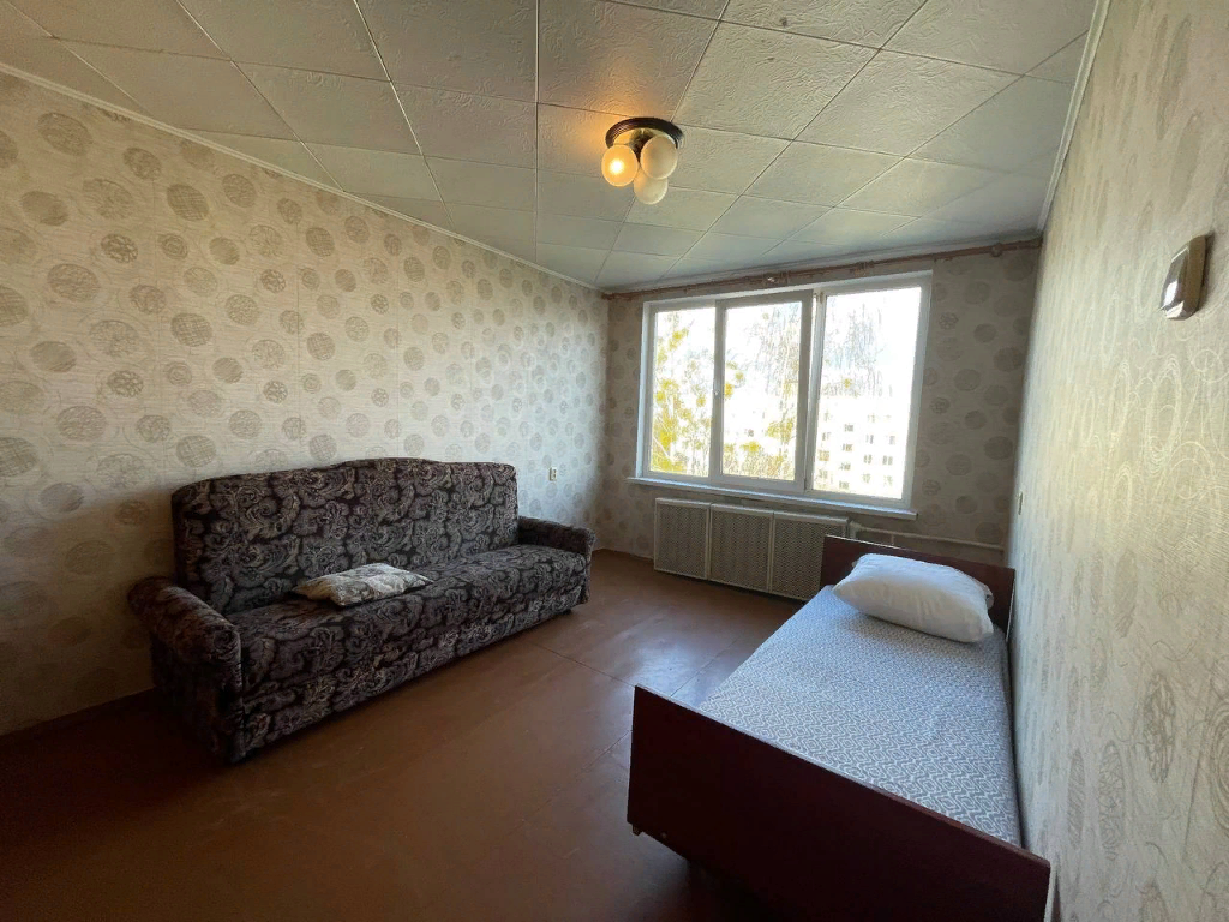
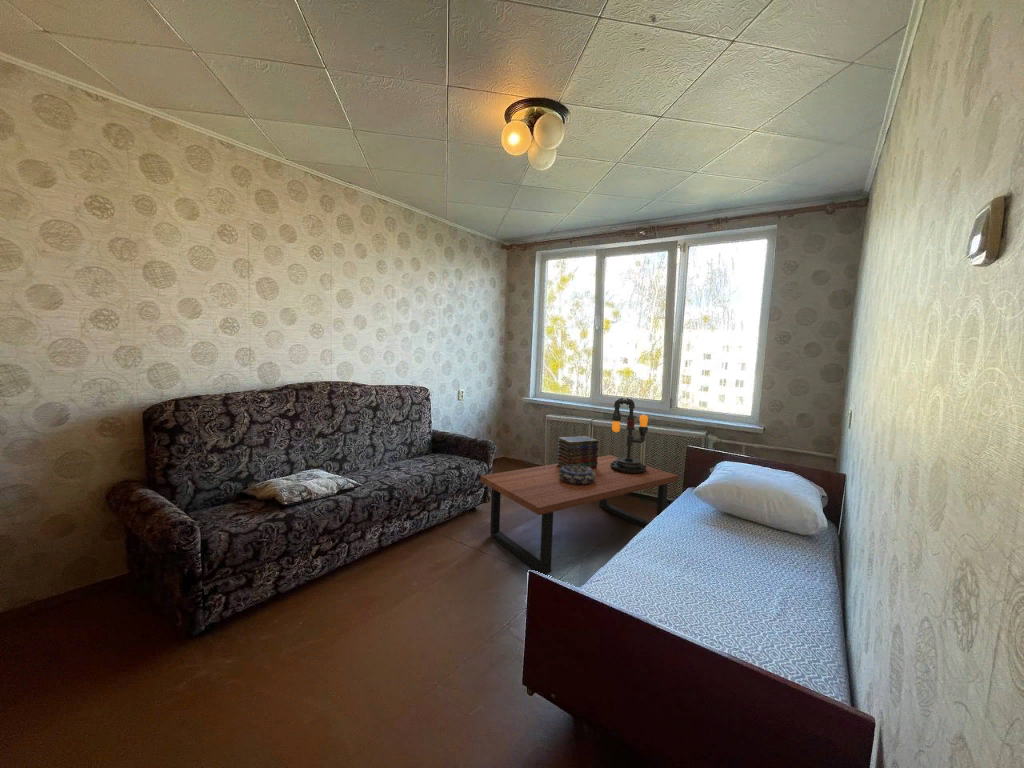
+ decorative bowl (577, 474)
+ table lamp (629, 433)
+ coffee table (580, 504)
+ book stack (577, 452)
